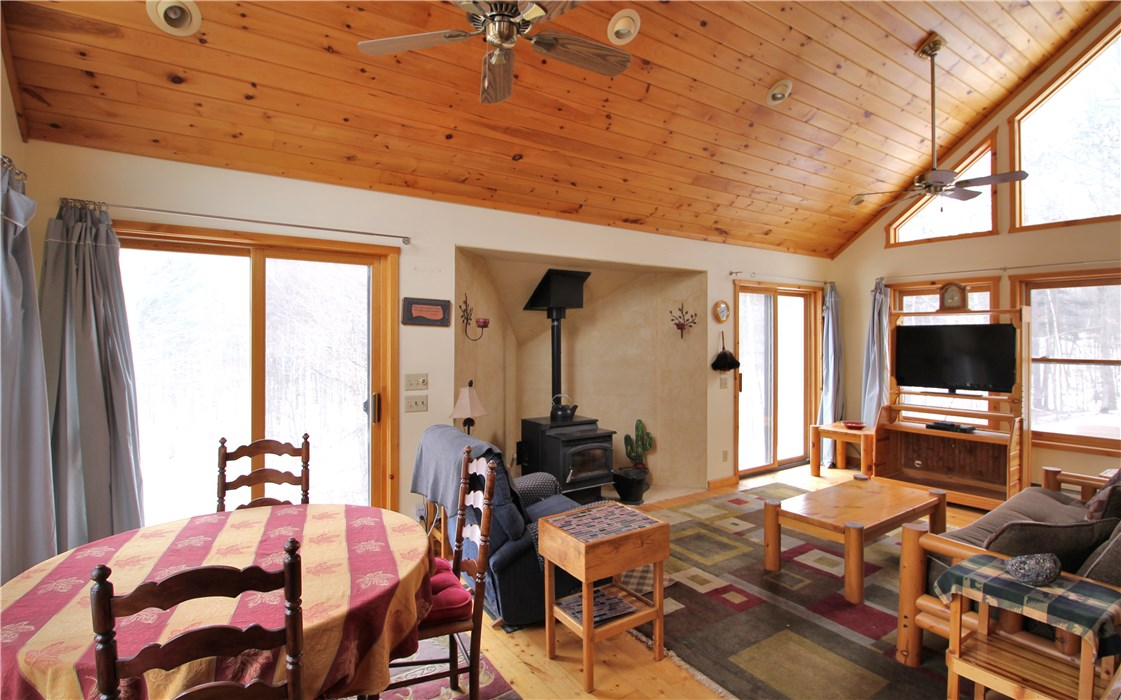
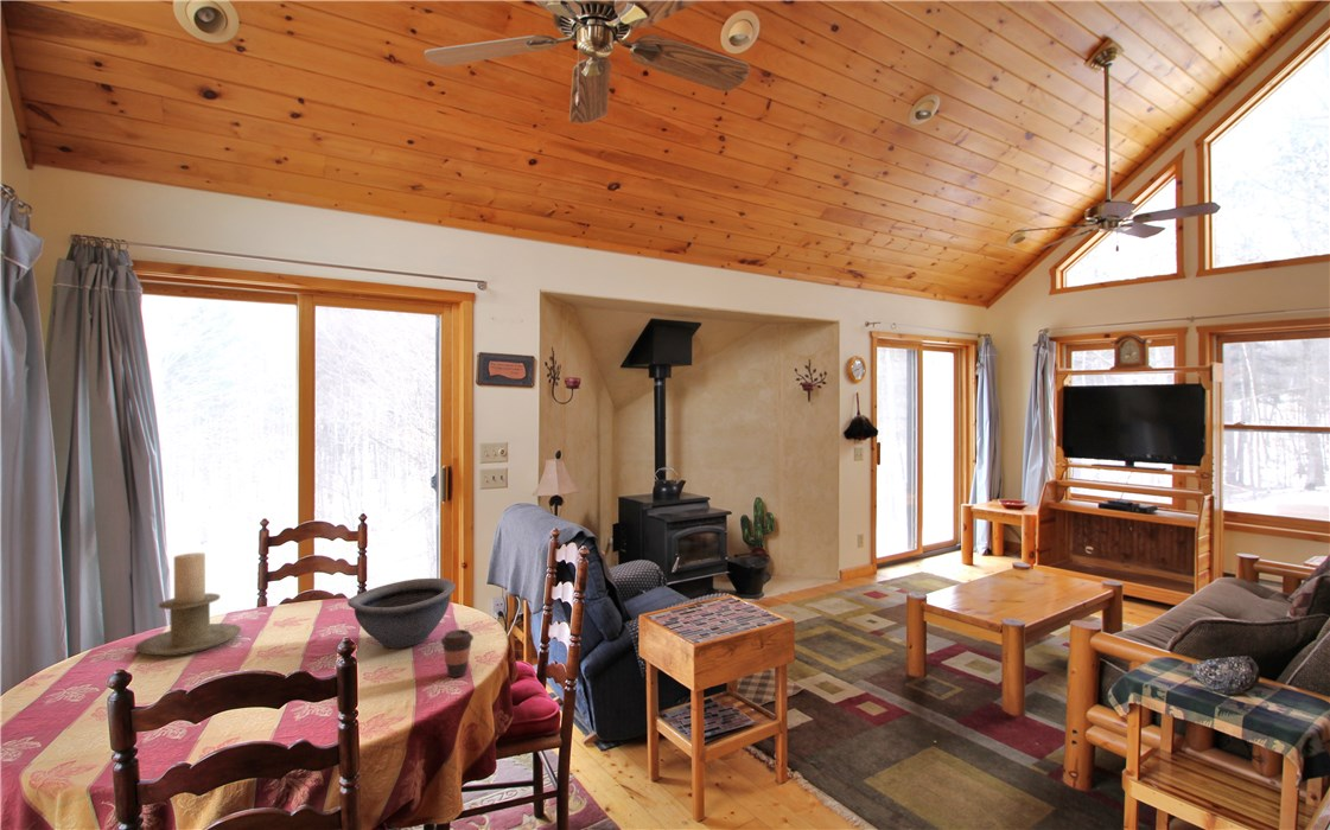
+ bowl (402, 615)
+ candle holder (190, 598)
+ coffee cup (457, 653)
